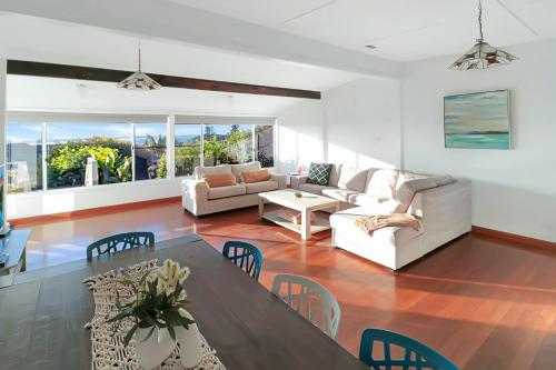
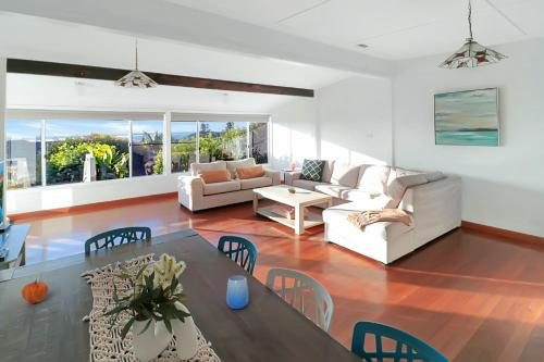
+ cup (237, 291)
+ fruit (35, 290)
